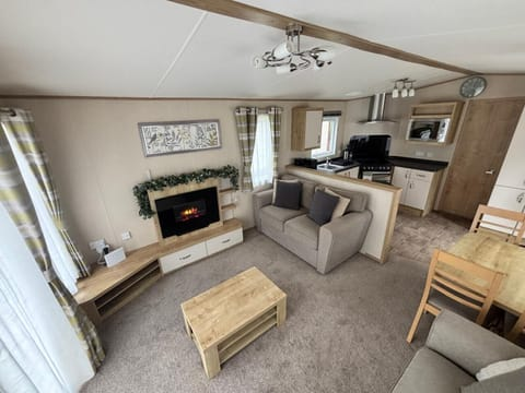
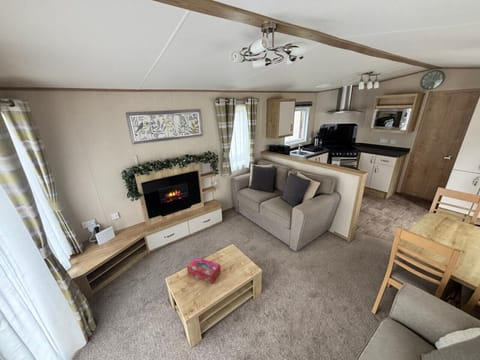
+ tissue box (204, 269)
